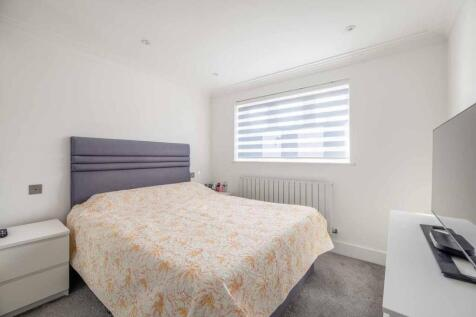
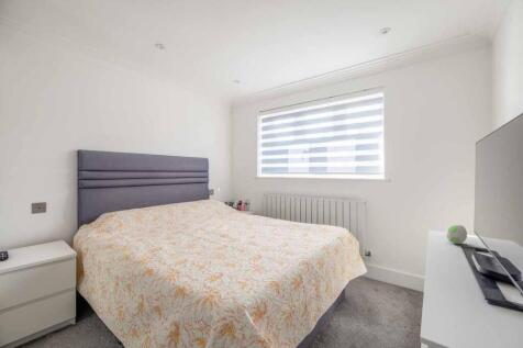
+ decorative egg (456, 234)
